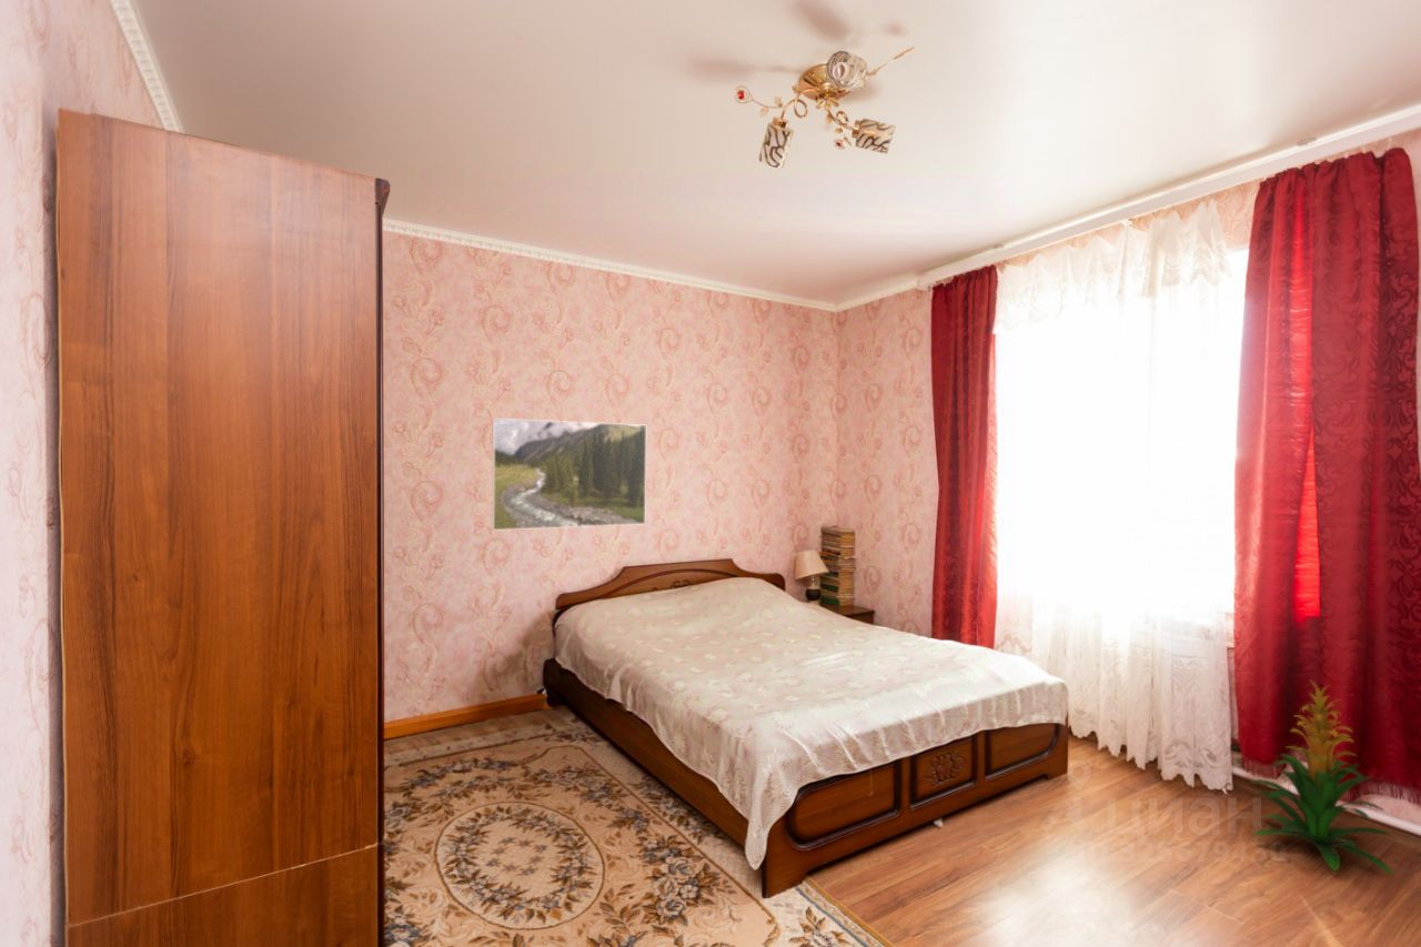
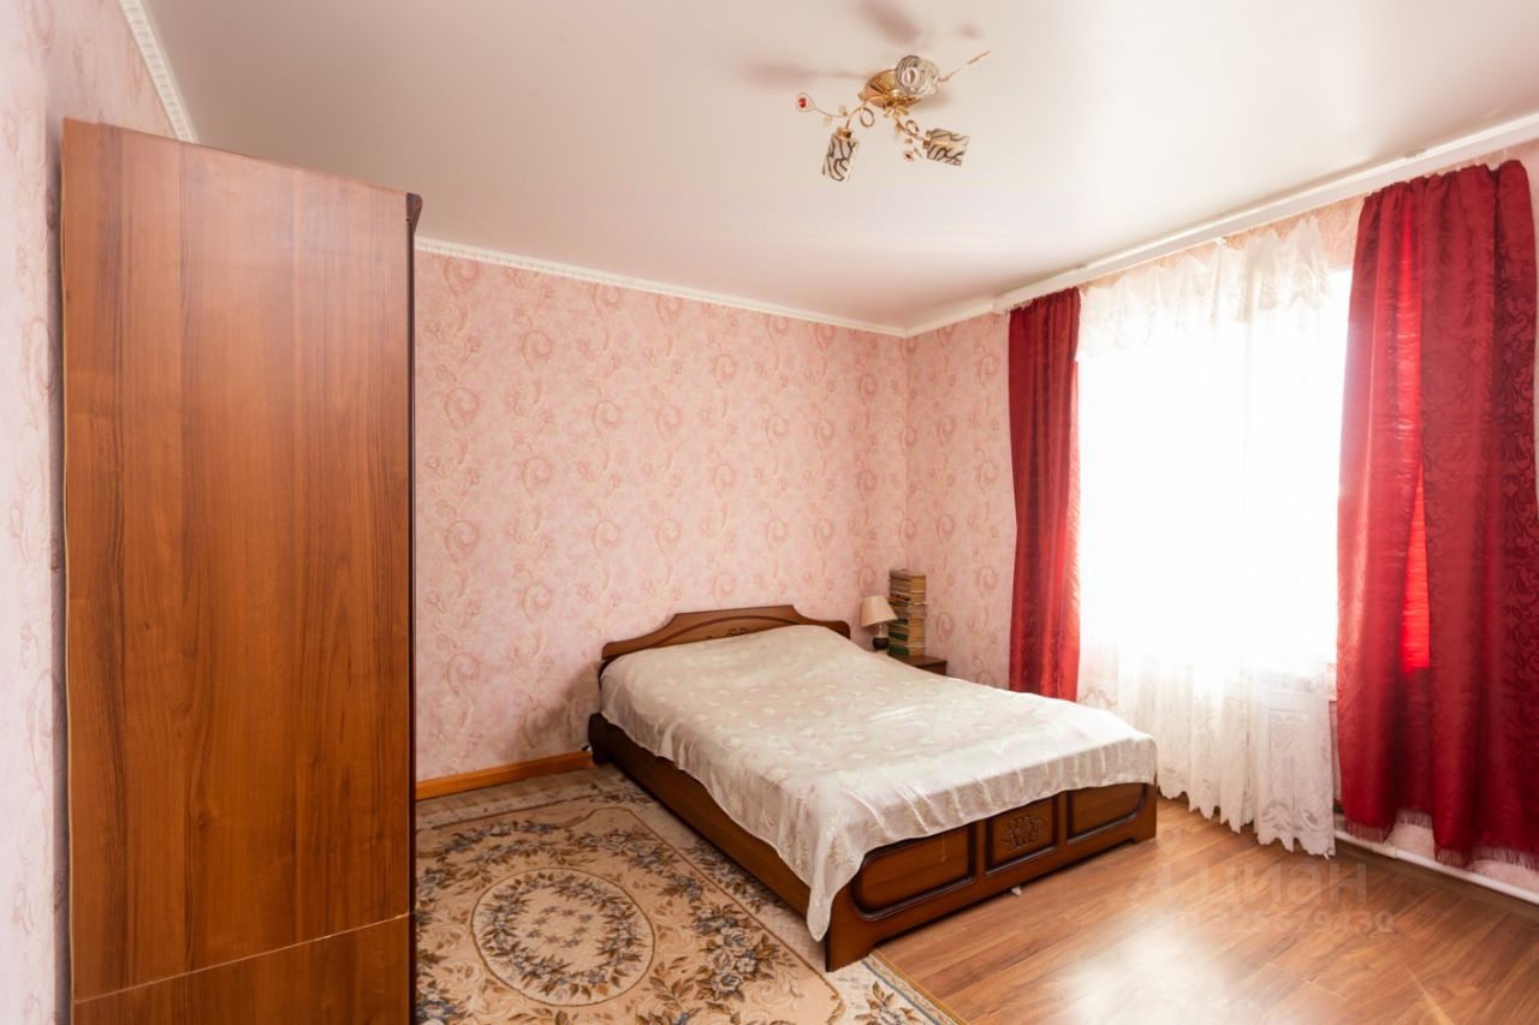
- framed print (573, 474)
- indoor plant (1321, 764)
